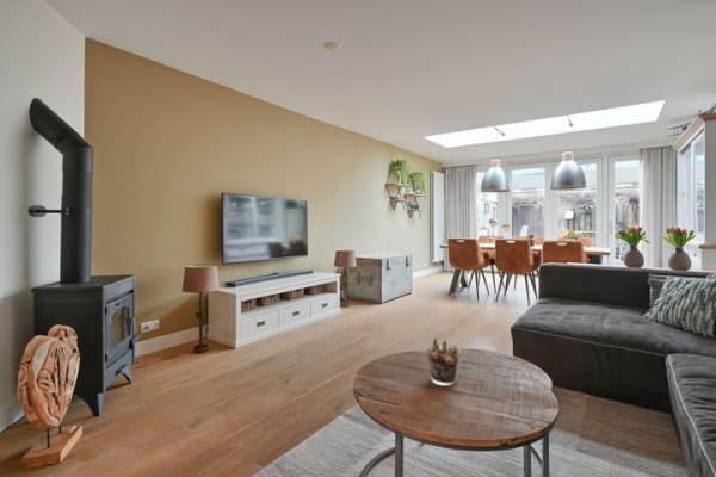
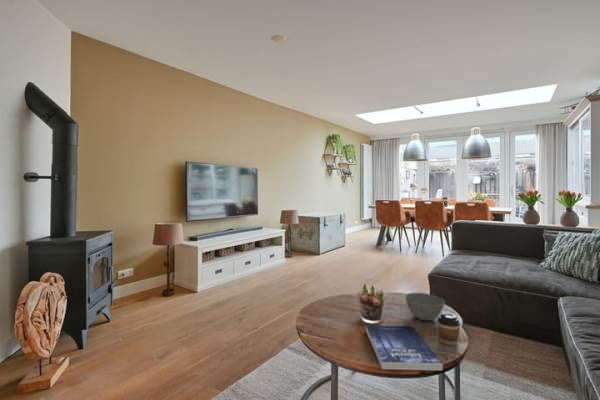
+ bowl (424, 308)
+ coffee cup (448, 327)
+ book (399, 345)
